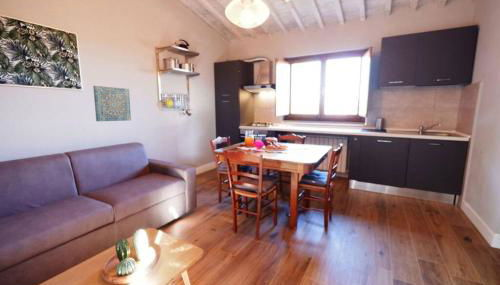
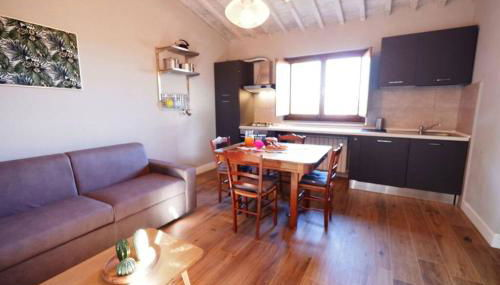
- wall art (113, 104)
